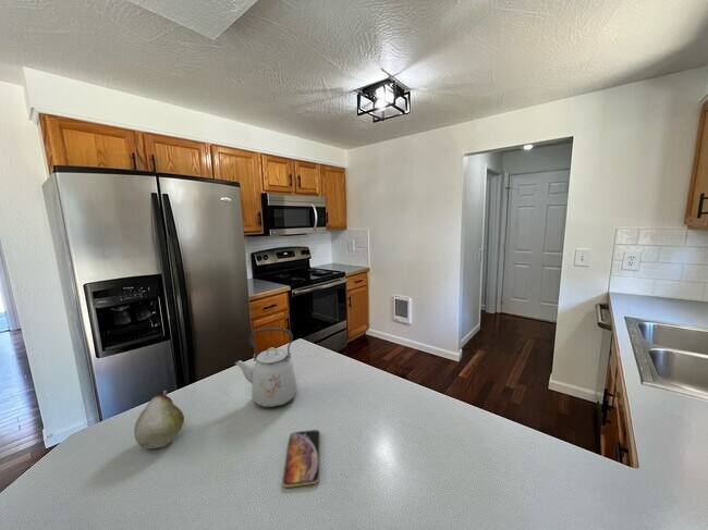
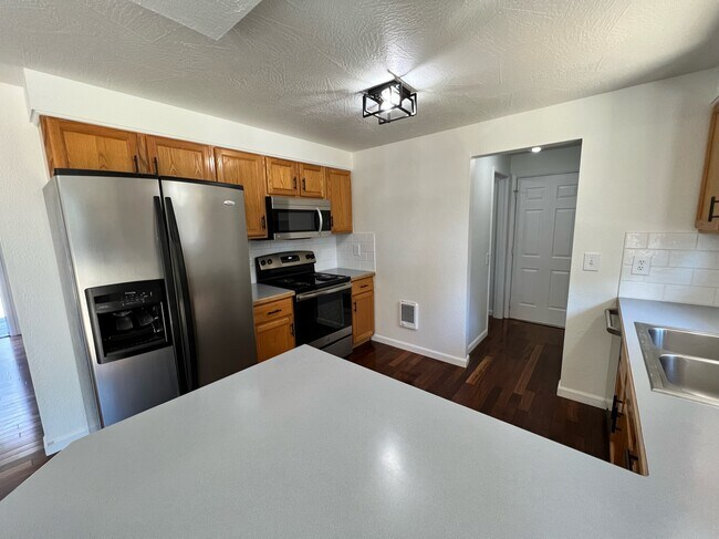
- fruit (158, 419)
- smartphone (303, 455)
- kettle (264, 363)
